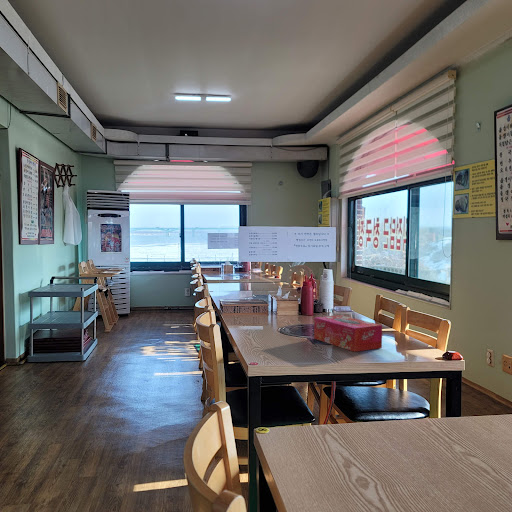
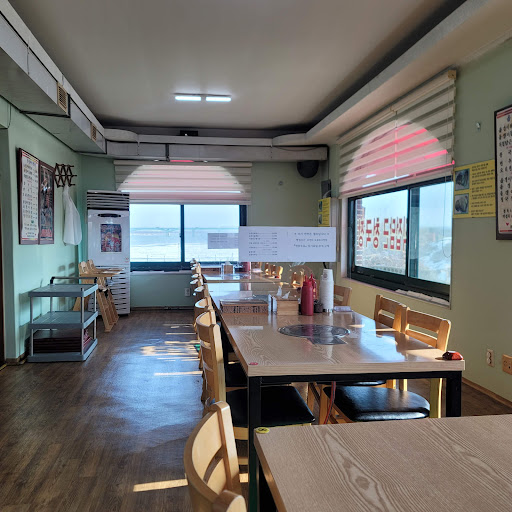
- tissue box (346, 332)
